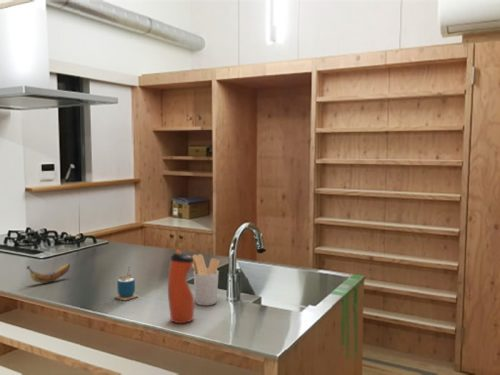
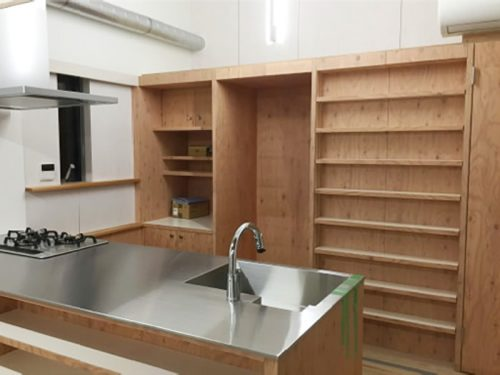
- utensil holder (202, 278)
- cup (126, 282)
- water bottle (181, 284)
- banana (49, 273)
